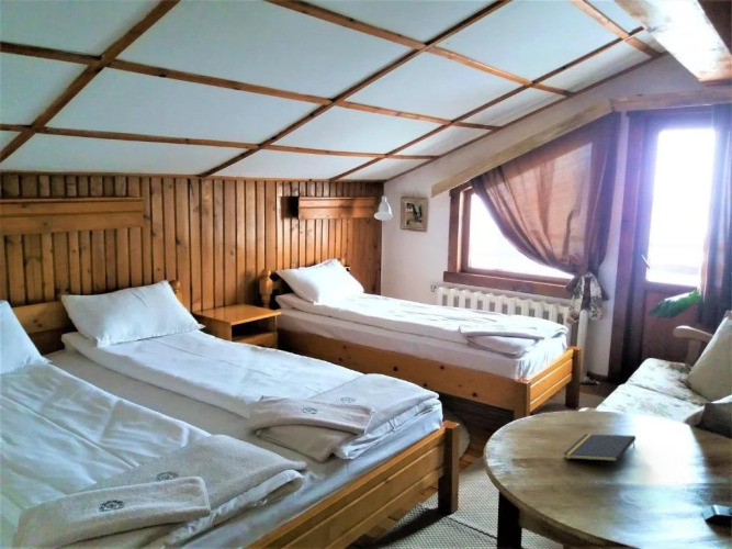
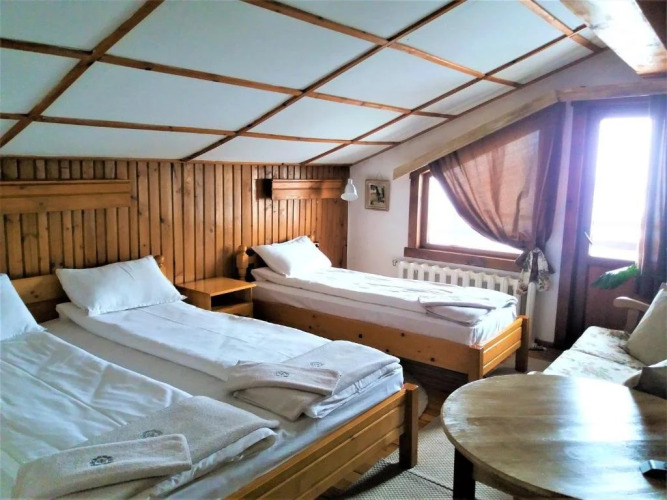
- notepad (599, 446)
